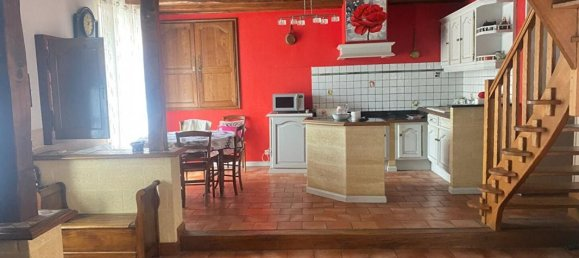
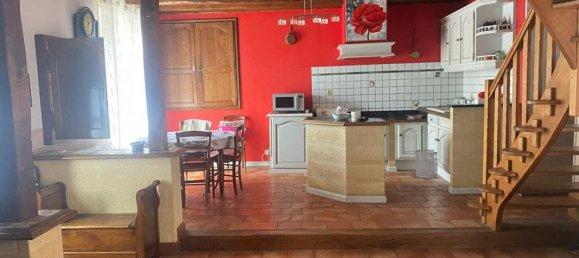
+ waste bin (426, 164)
